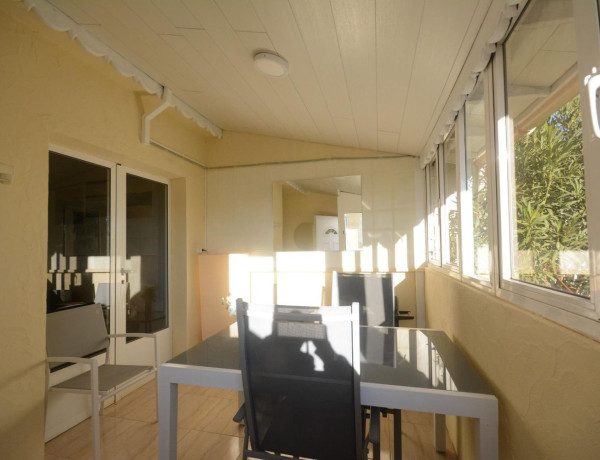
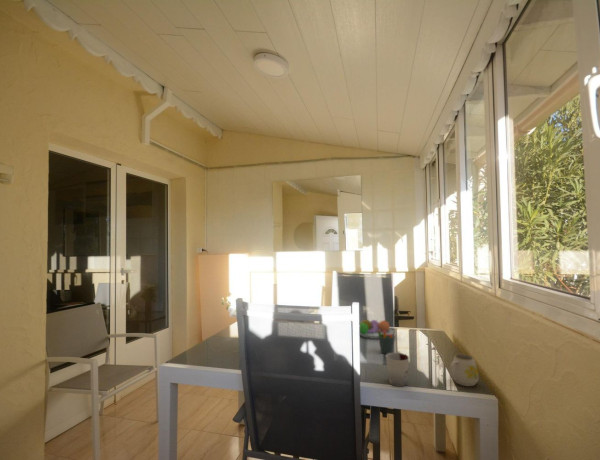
+ mug (462, 370)
+ pen holder (386, 339)
+ cup (398, 368)
+ fruit bowl (372, 326)
